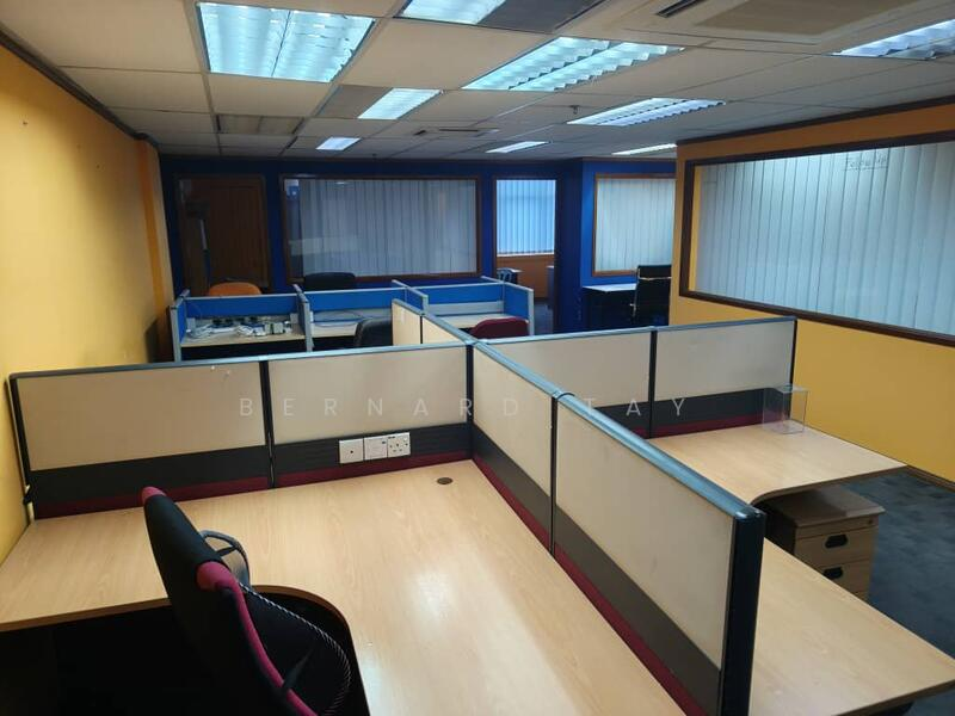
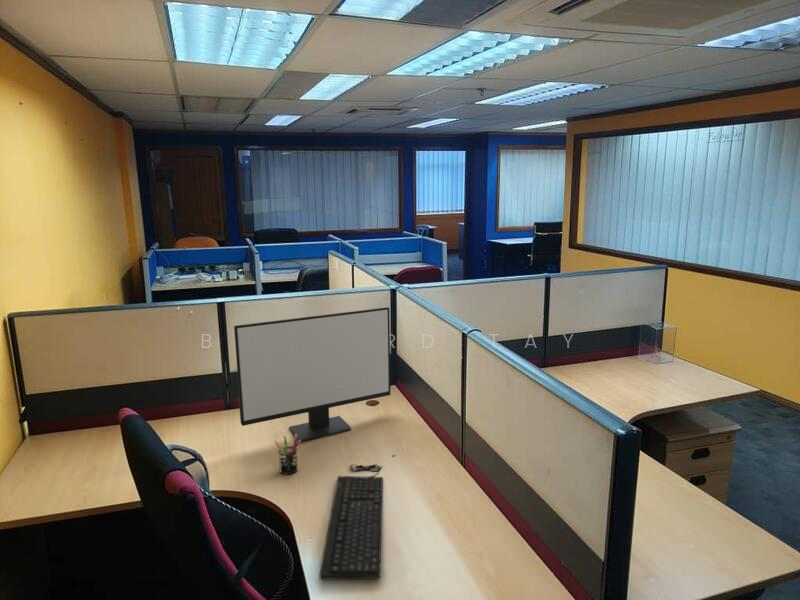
+ keyboard (365, 504)
+ pen holder (288, 451)
+ computer monitor (318, 373)
